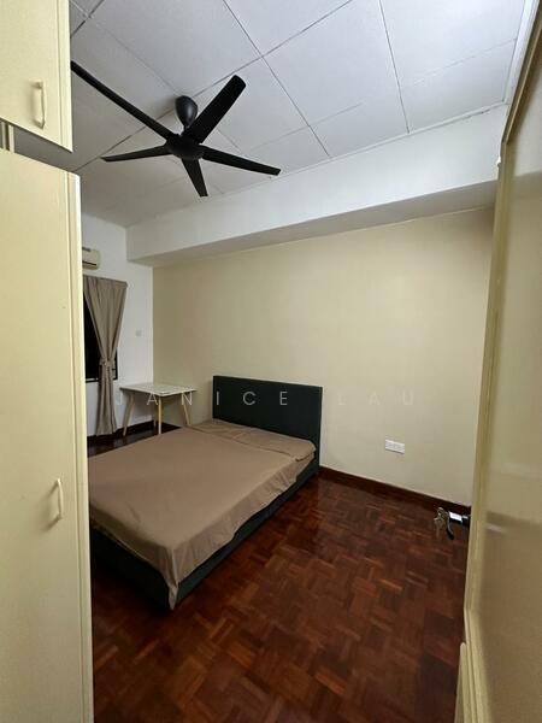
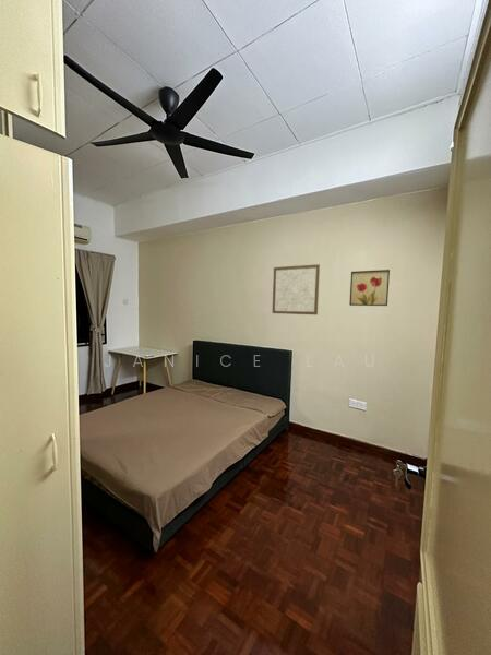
+ wall art (292, 290)
+ wall art (369, 288)
